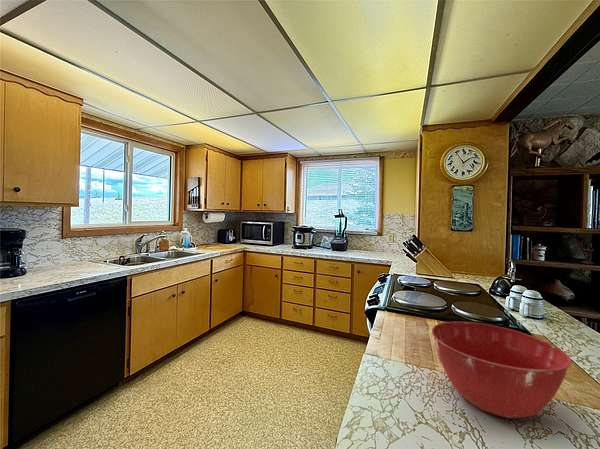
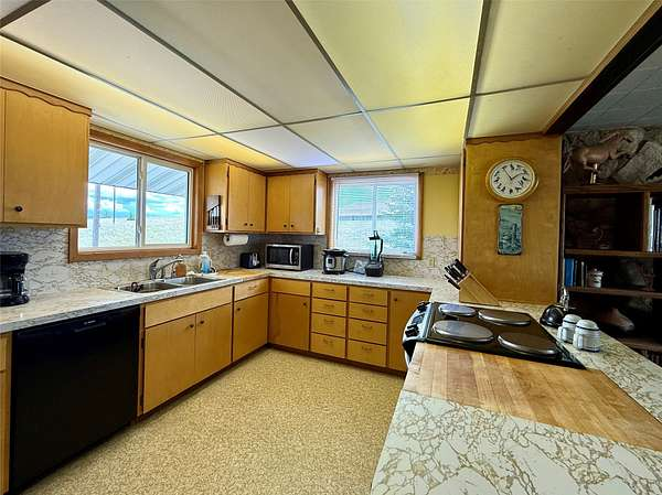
- mixing bowl (492, 369)
